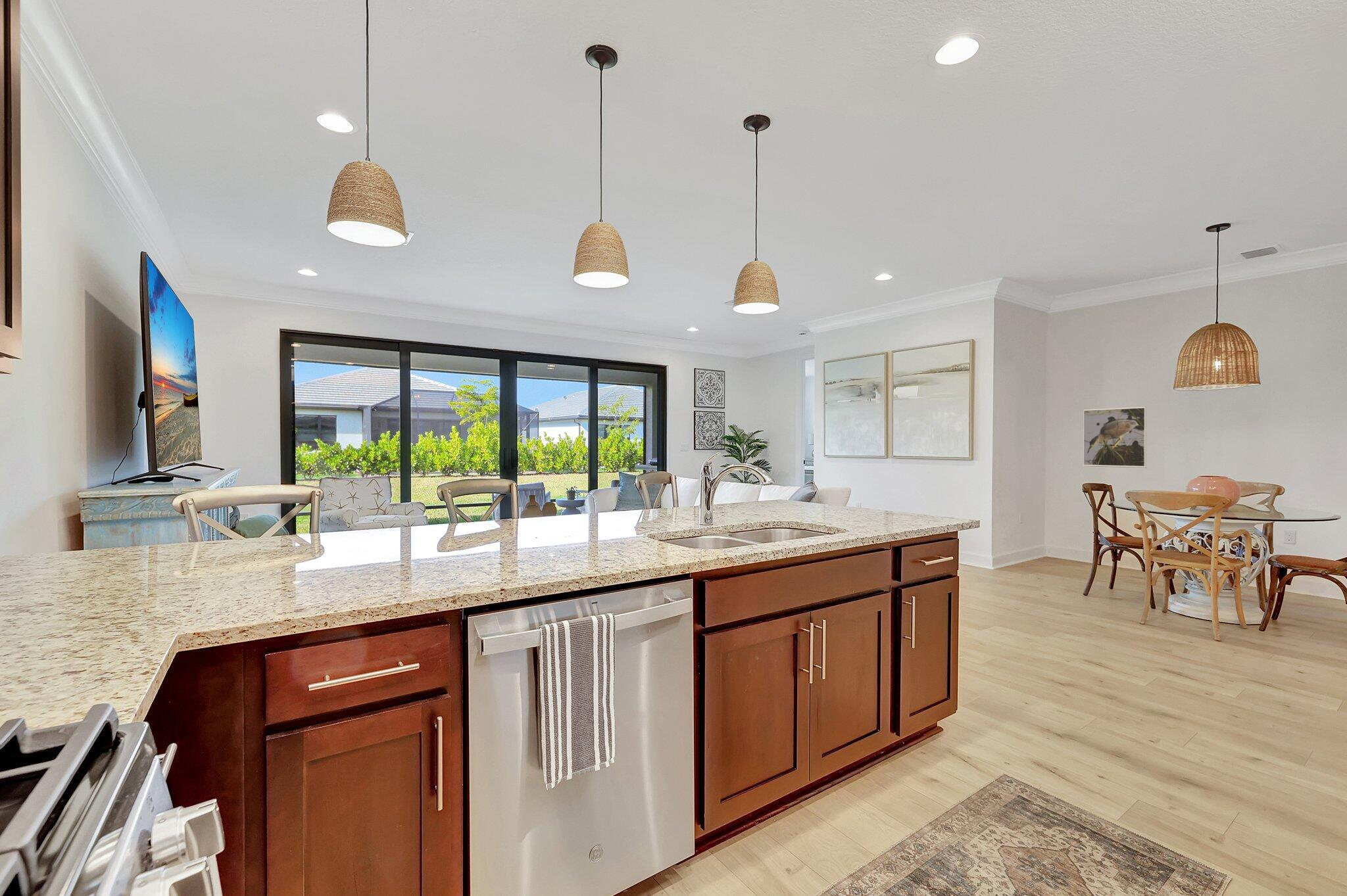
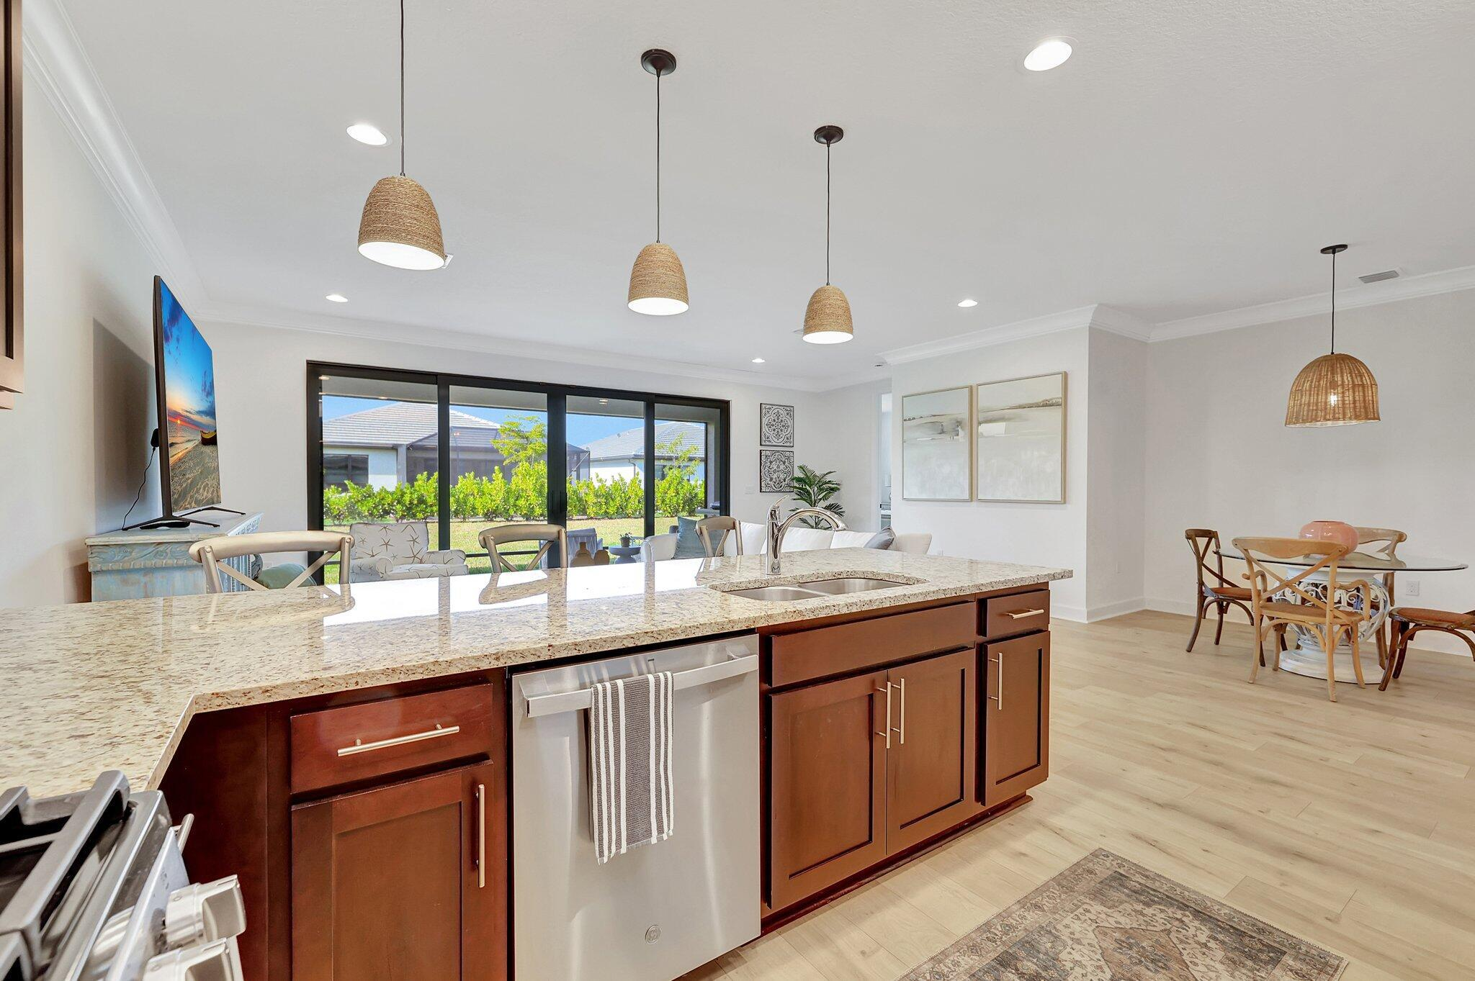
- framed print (1114, 438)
